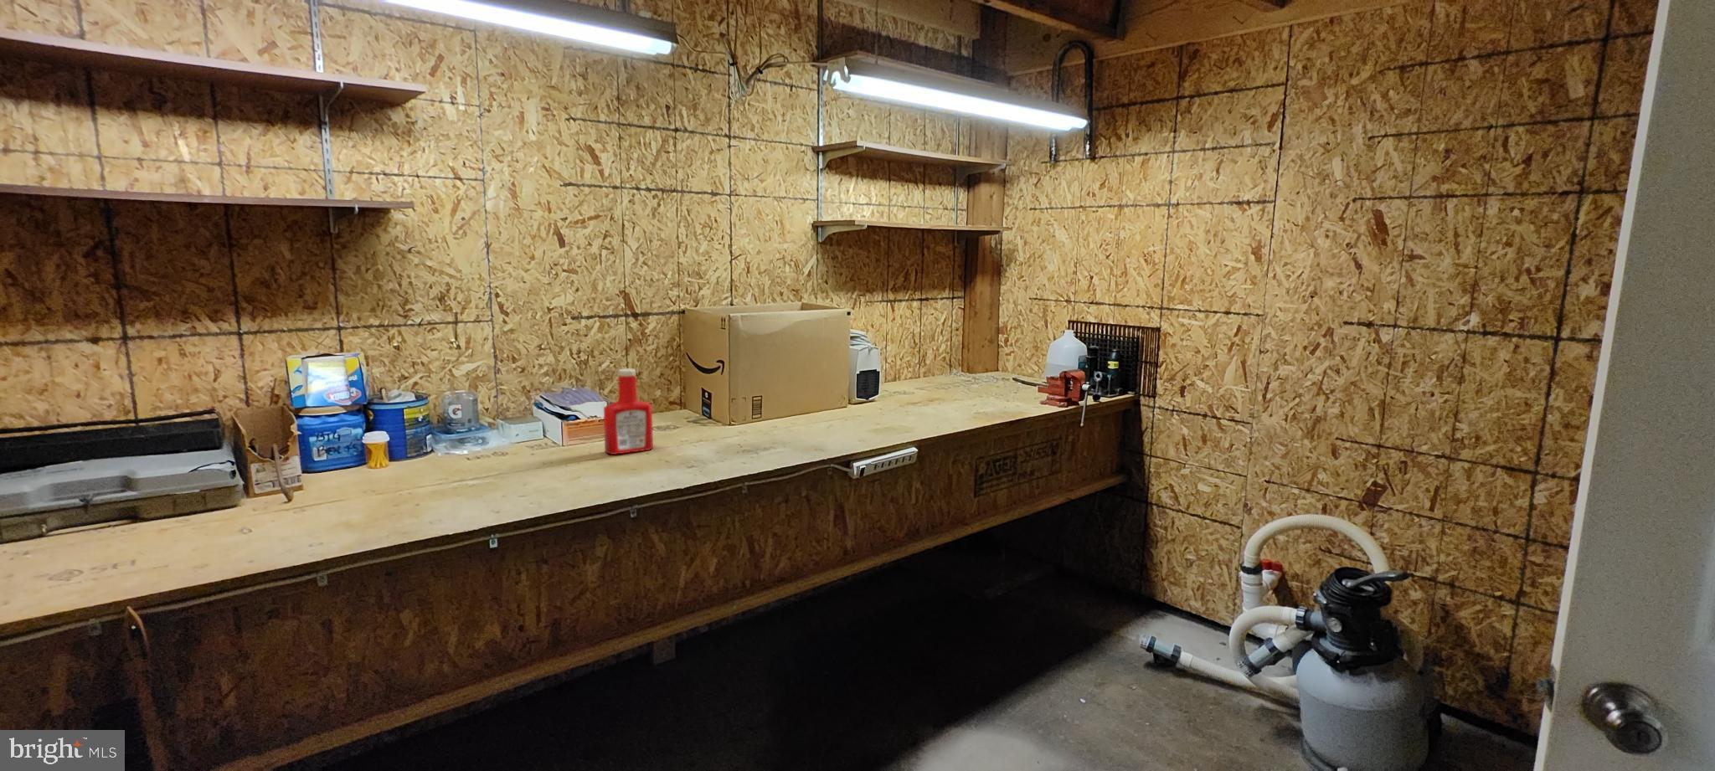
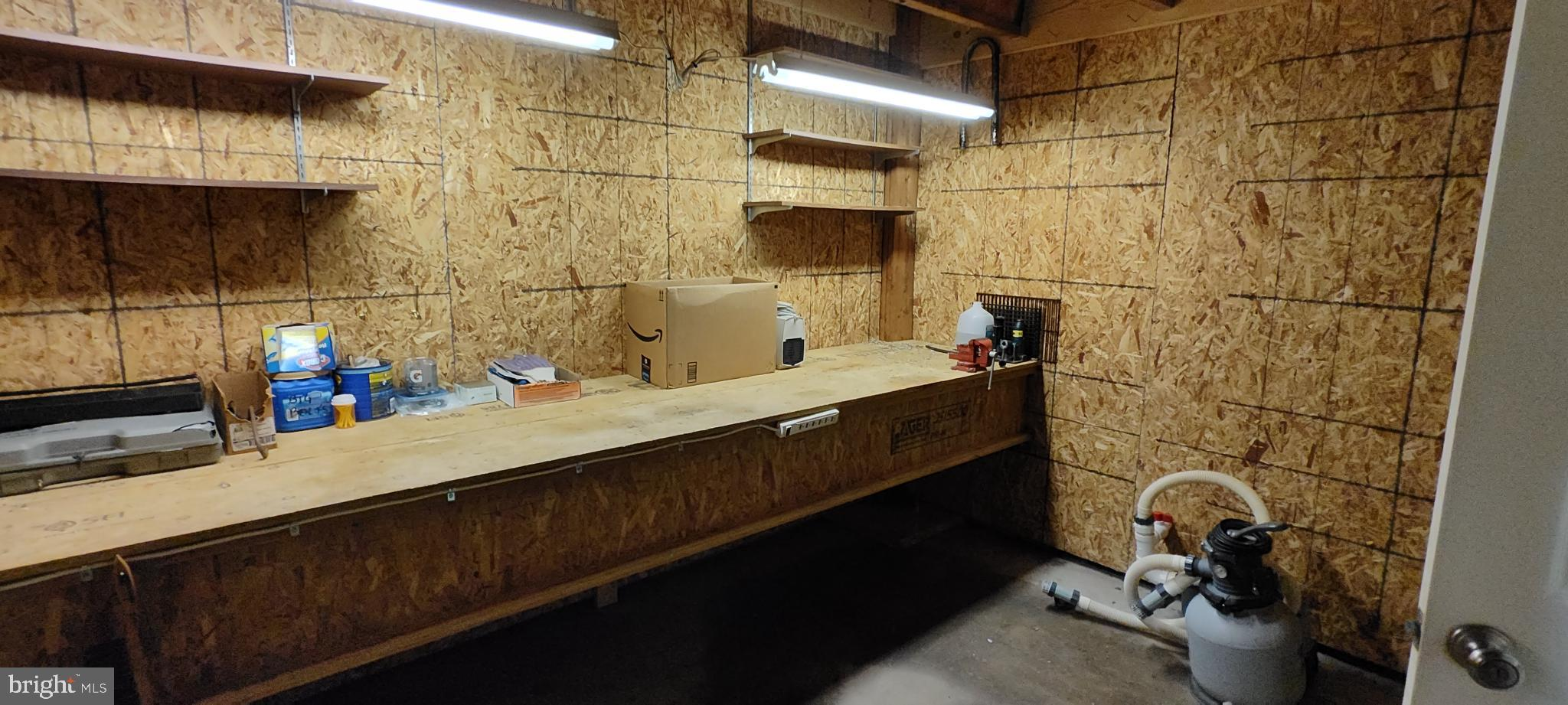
- soap bottle (628, 410)
